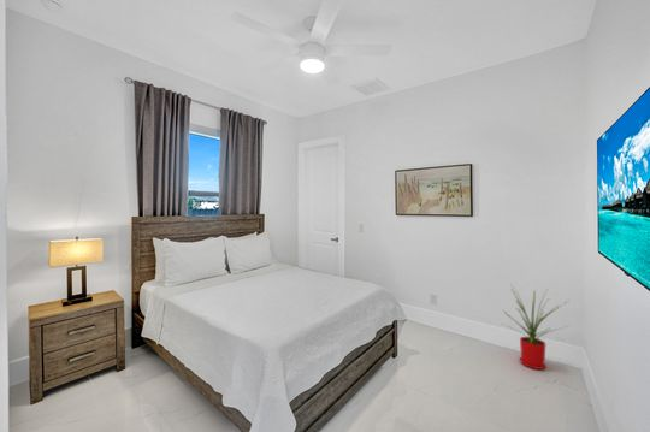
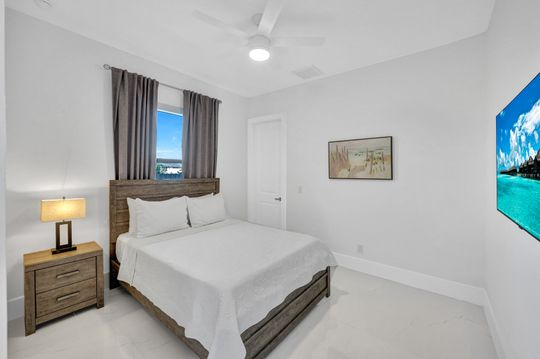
- house plant (532, 325)
